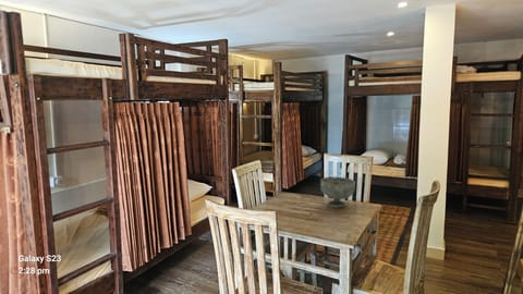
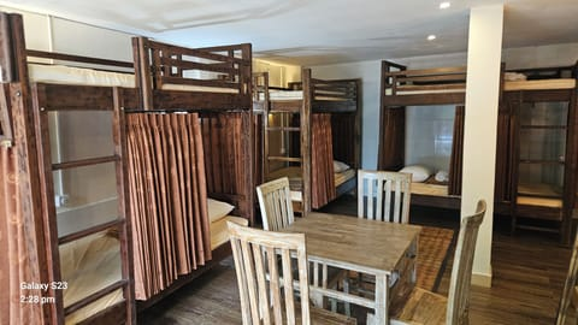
- decorative bowl (337, 192)
